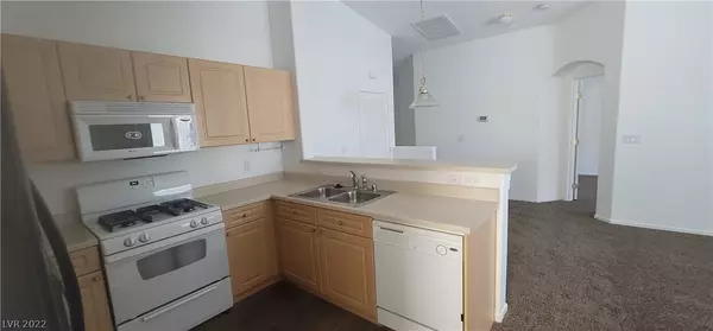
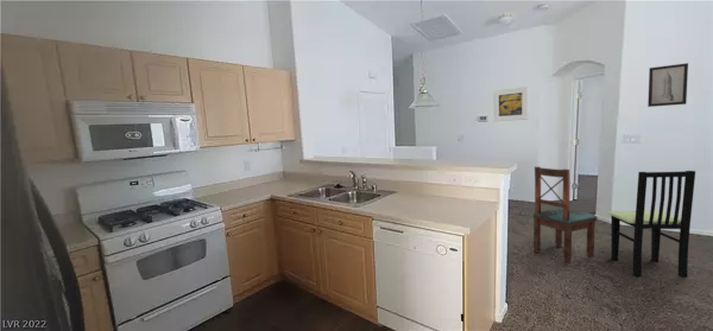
+ dining chair (648, 218)
+ dining chair (562, 211)
+ wall art (667, 85)
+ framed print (510, 104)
